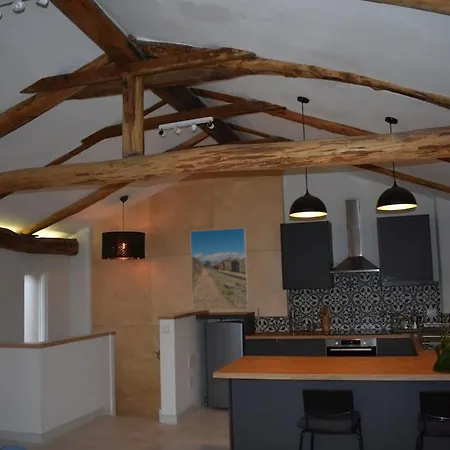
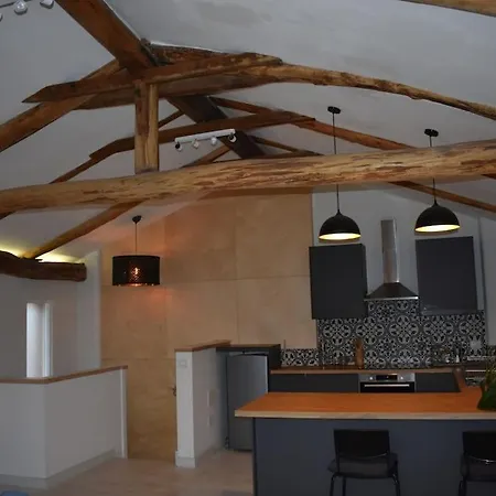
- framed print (218, 269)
